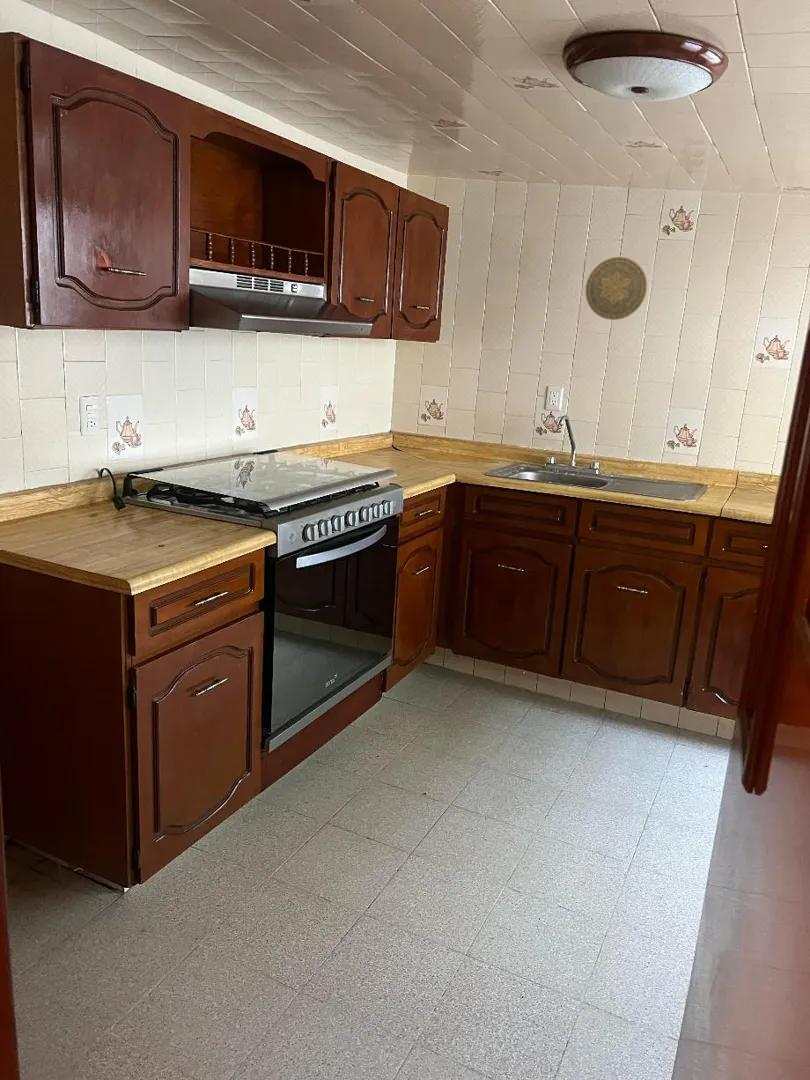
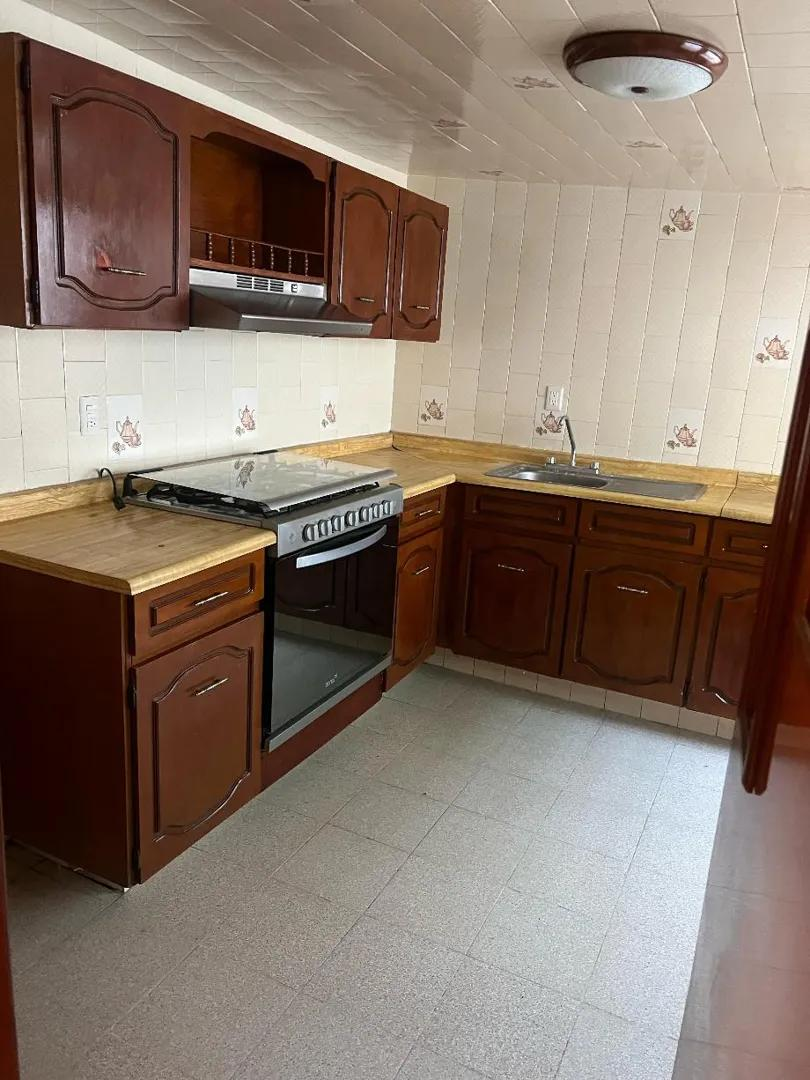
- decorative plate (615, 288)
